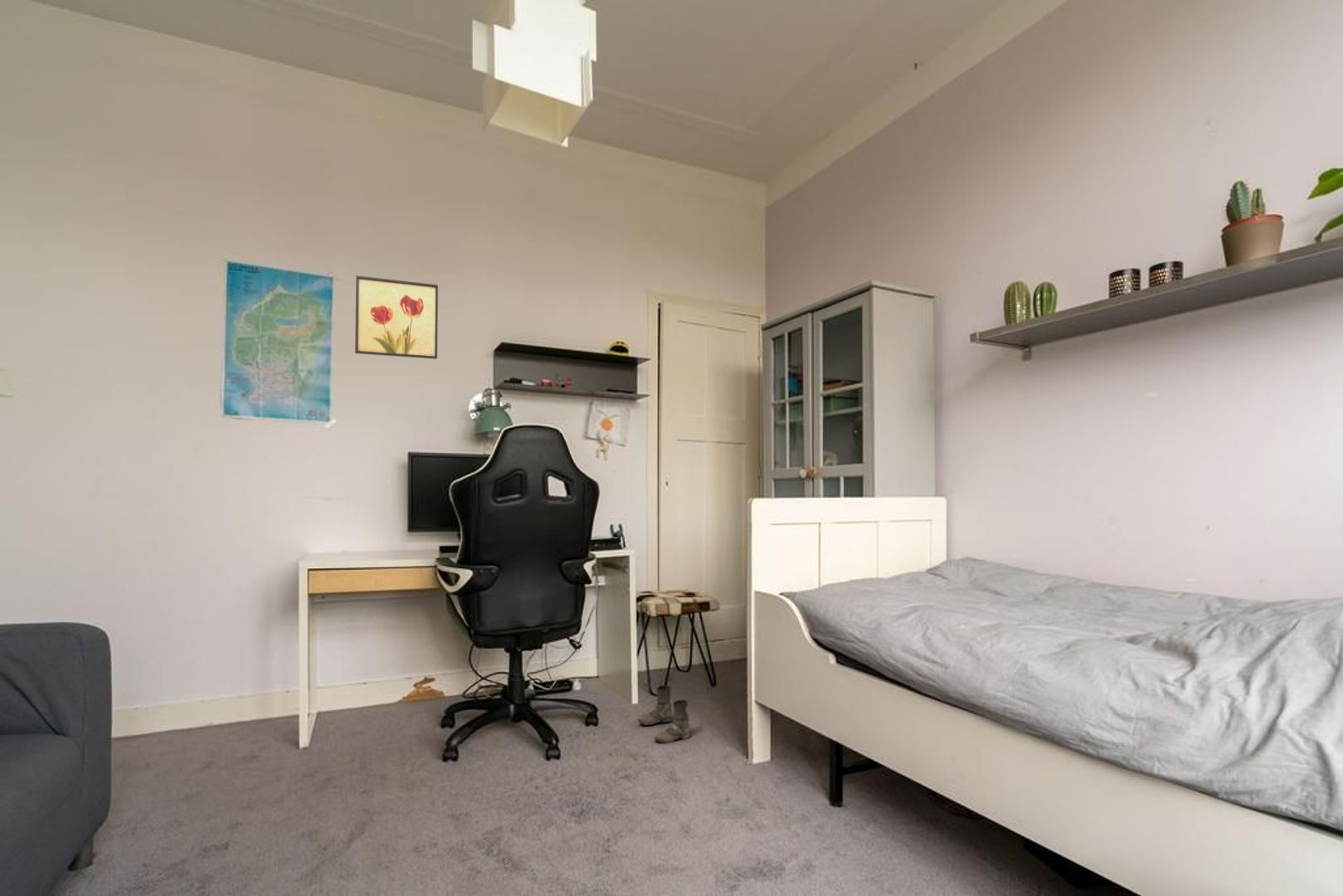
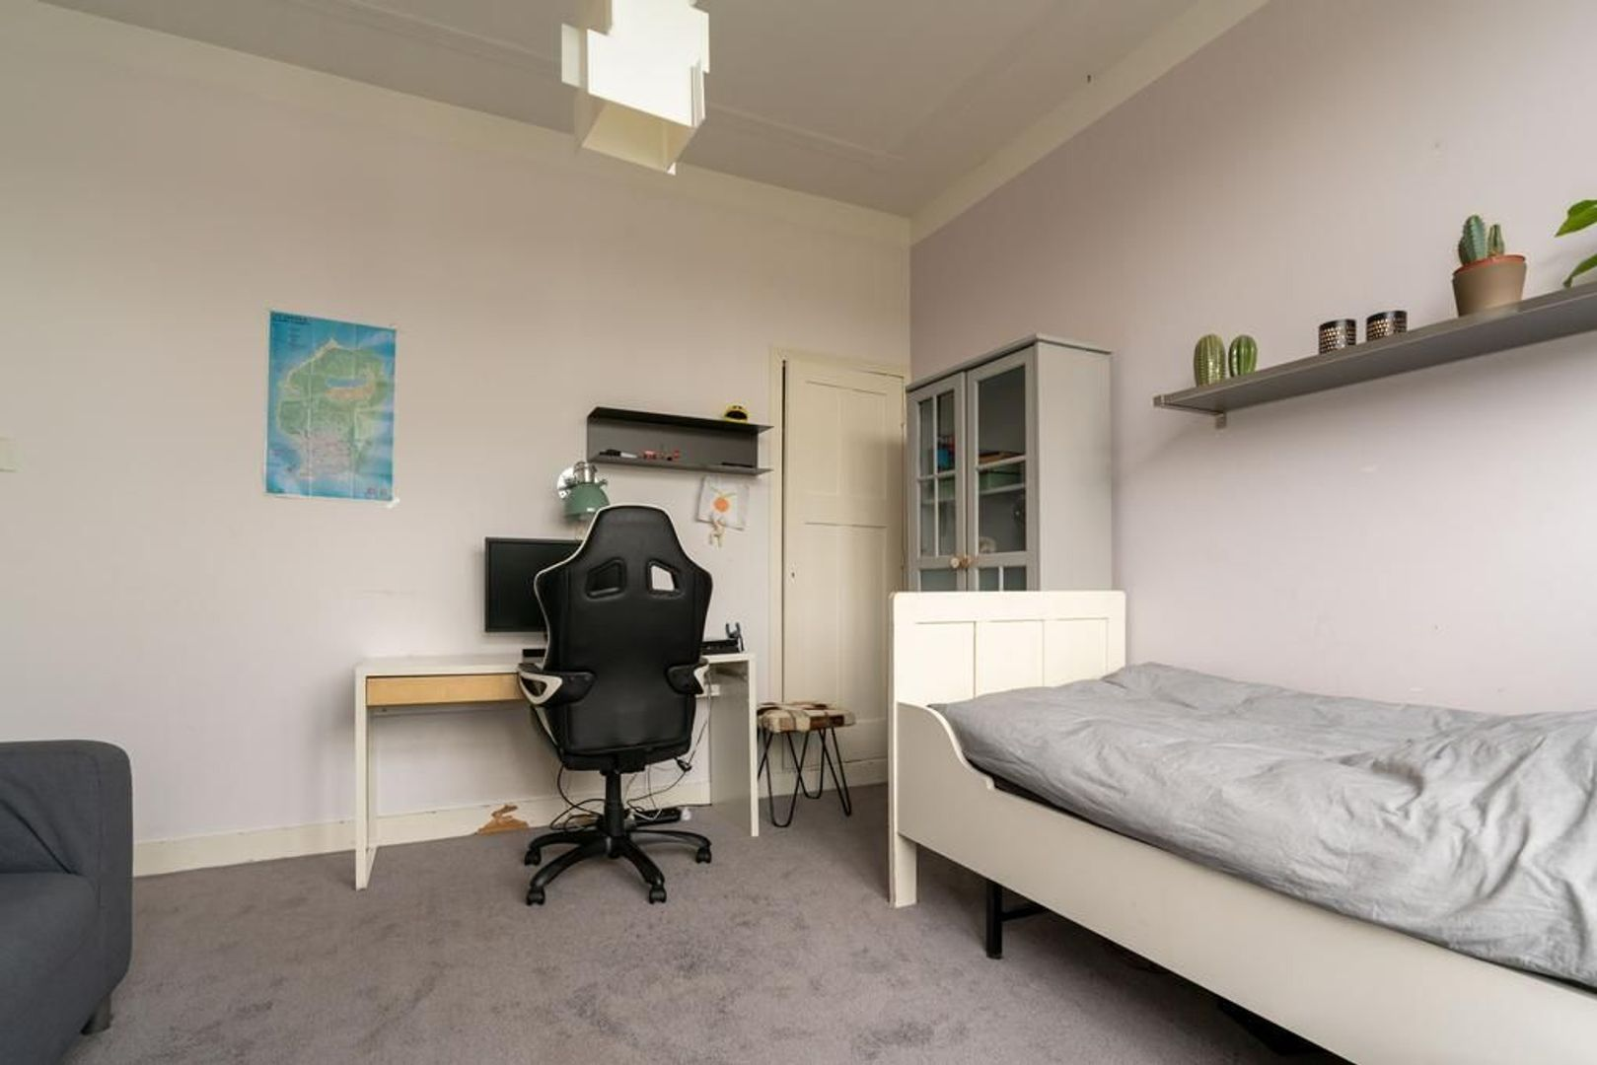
- boots (663, 713)
- wall art (397, 319)
